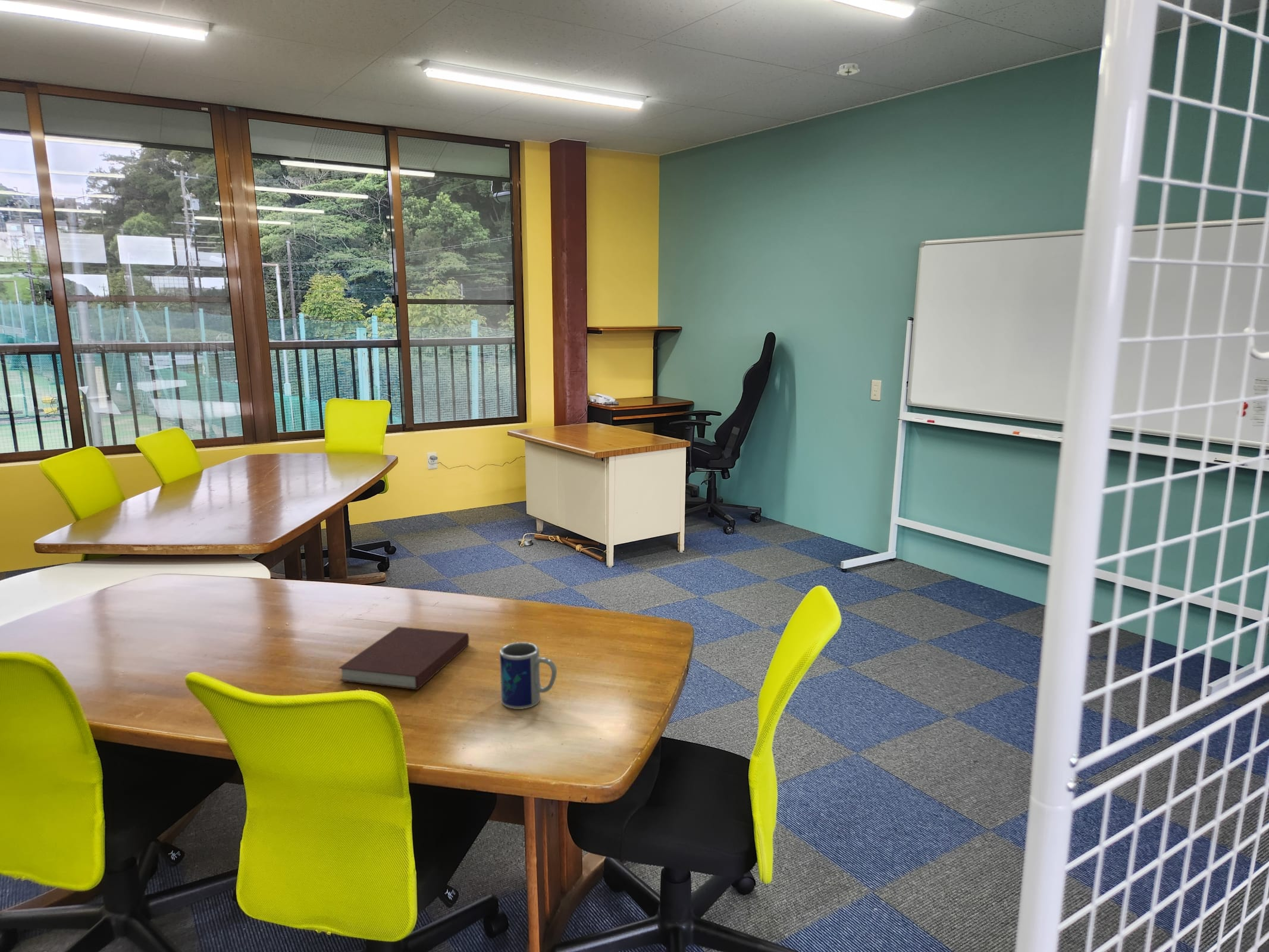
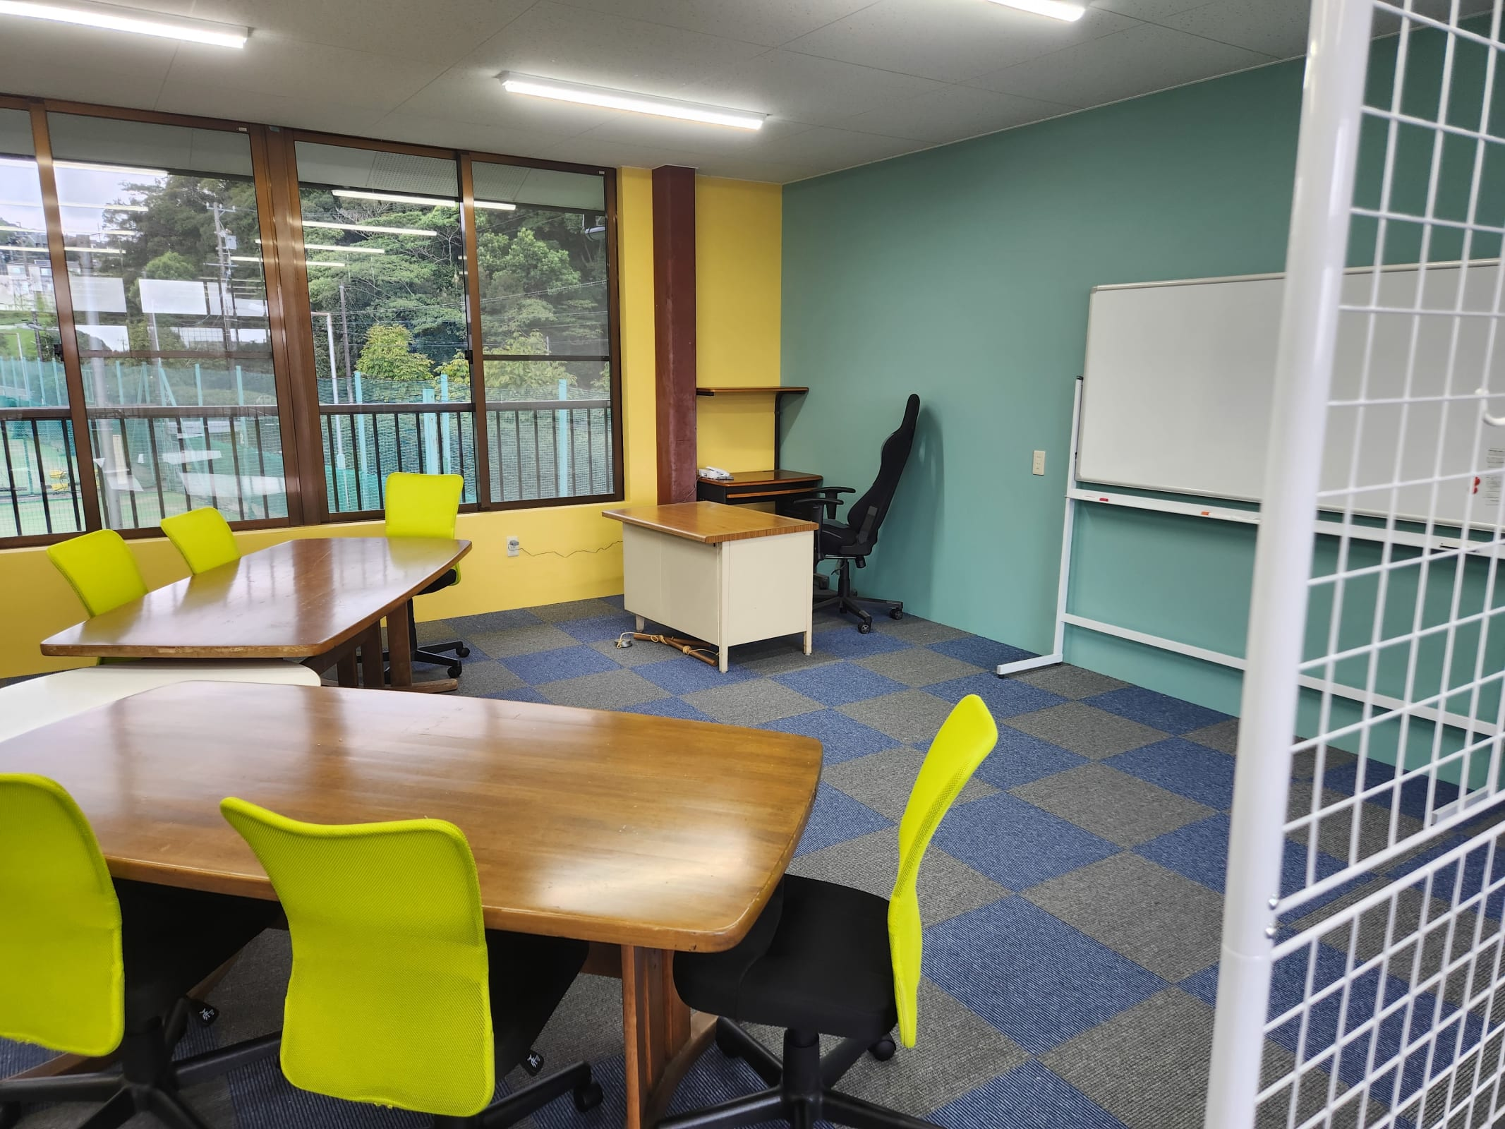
- notebook (407, 656)
- mug (529, 676)
- smoke detector (847, 69)
